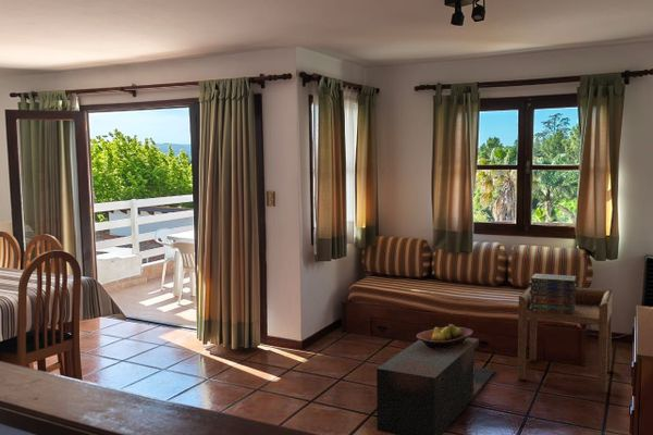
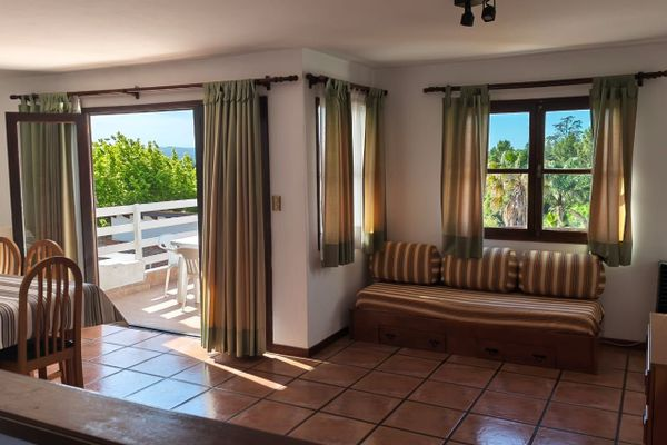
- fruit bowl (444, 334)
- book stack (553, 293)
- side table (565, 321)
- coffee table (443, 371)
